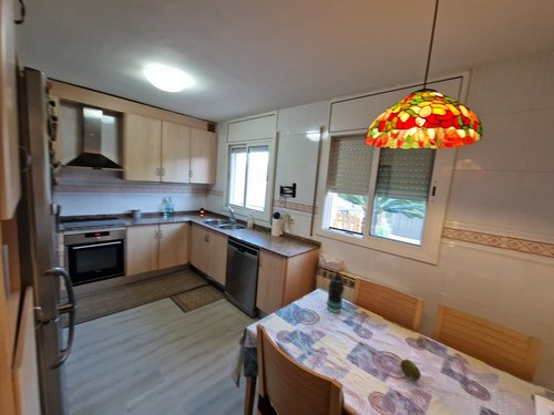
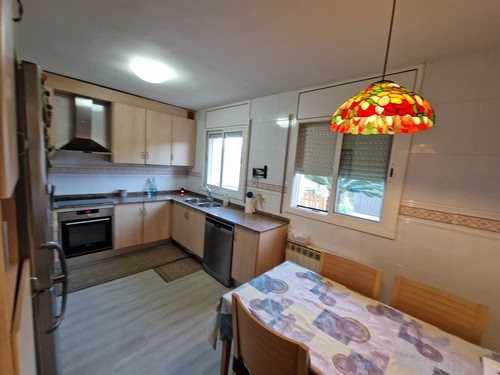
- bottle (337, 289)
- fruit (410, 370)
